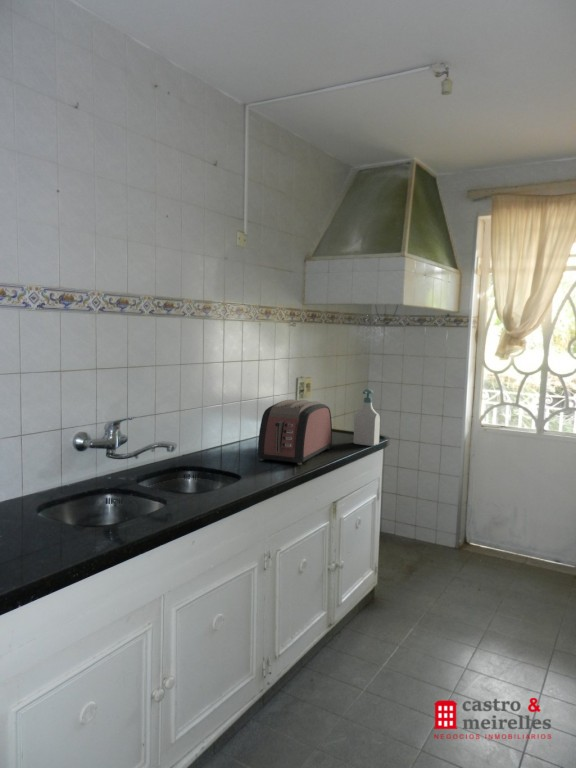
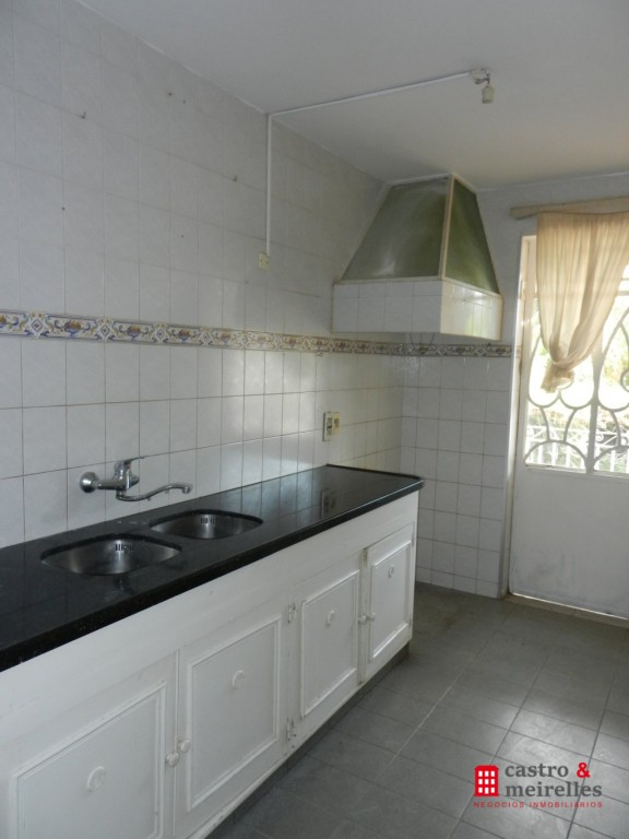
- toaster (296, 428)
- soap bottle (366, 416)
